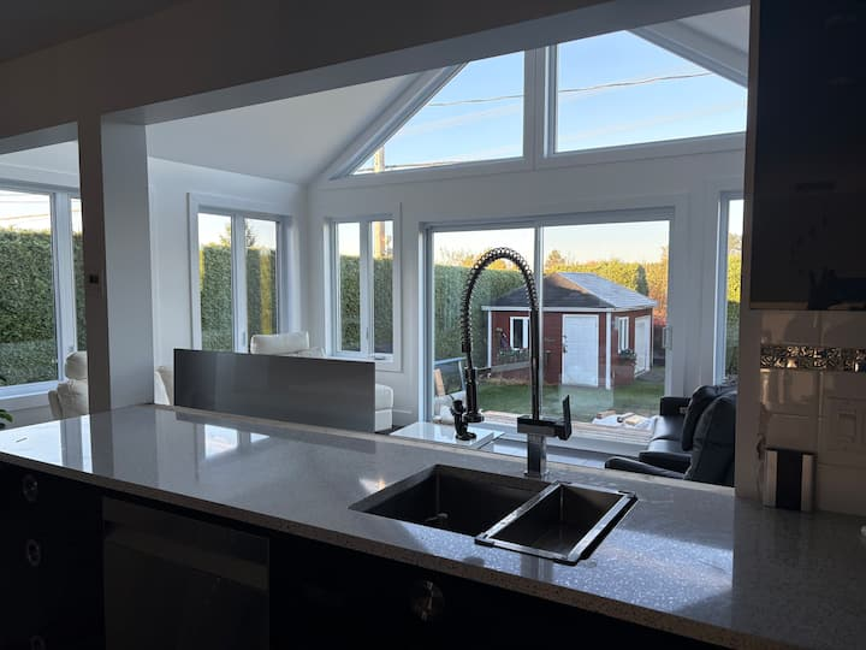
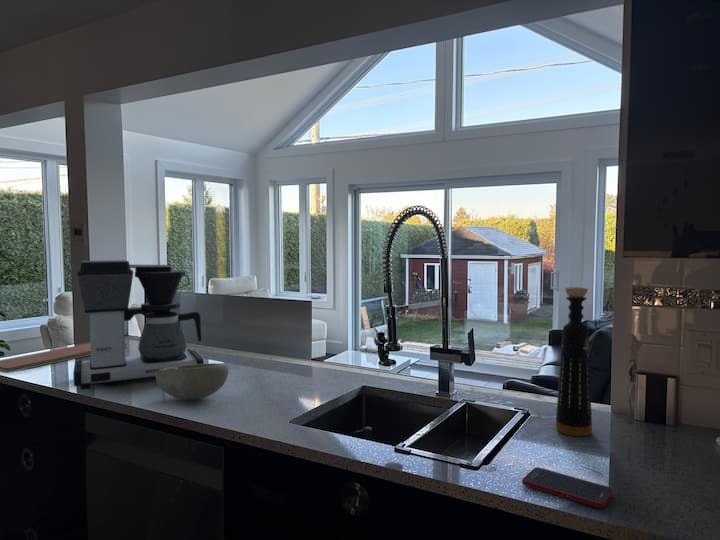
+ bowl (193, 379)
+ chopping board (60, 354)
+ cell phone (566, 486)
+ bottle (574, 359)
+ coffee maker (143, 315)
